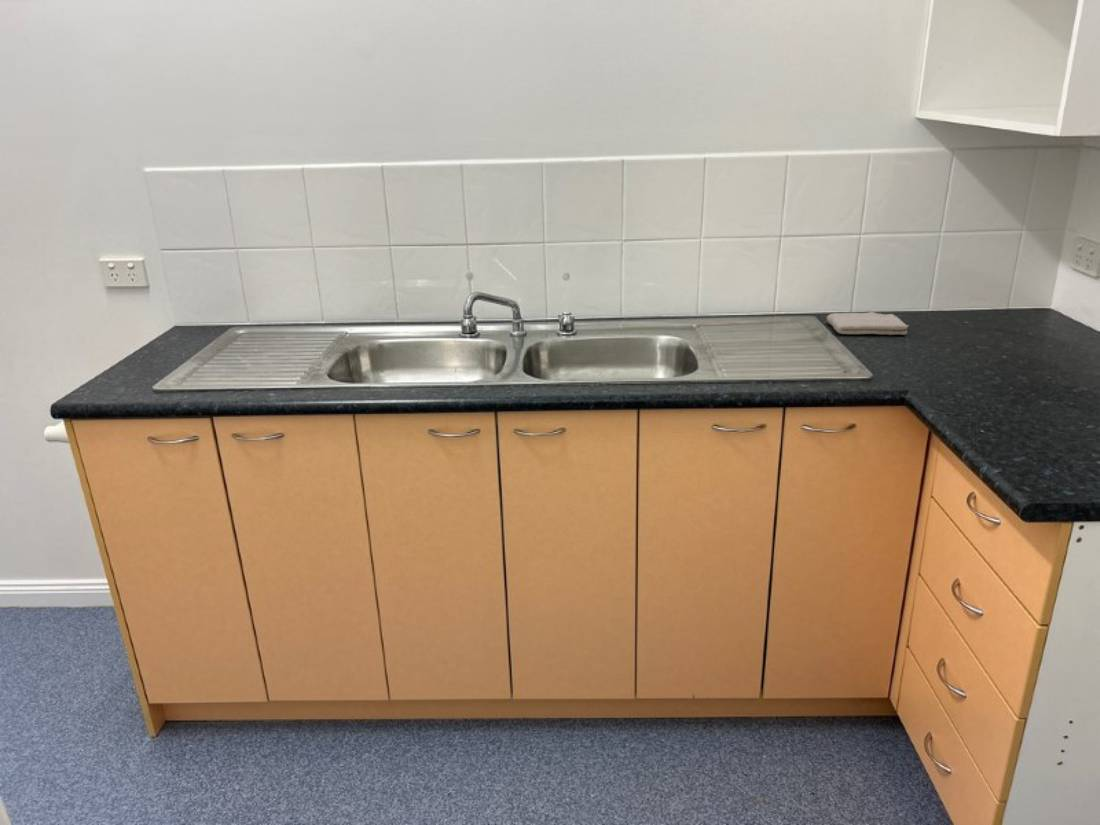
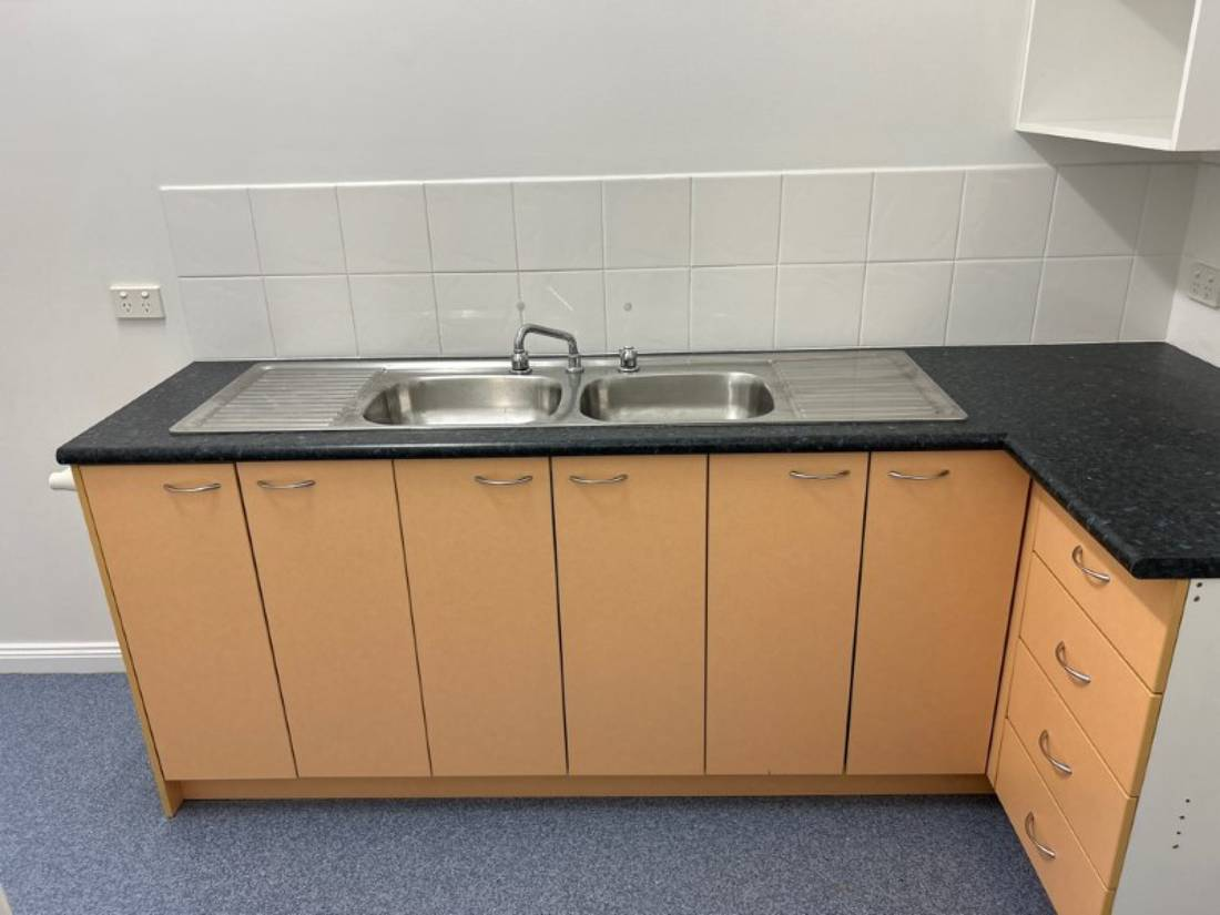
- washcloth (867, 323)
